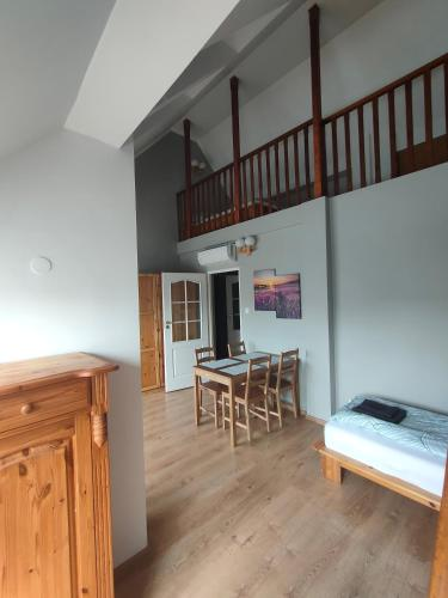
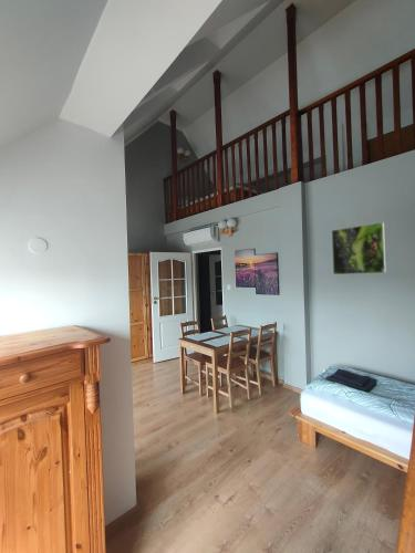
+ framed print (356, 250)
